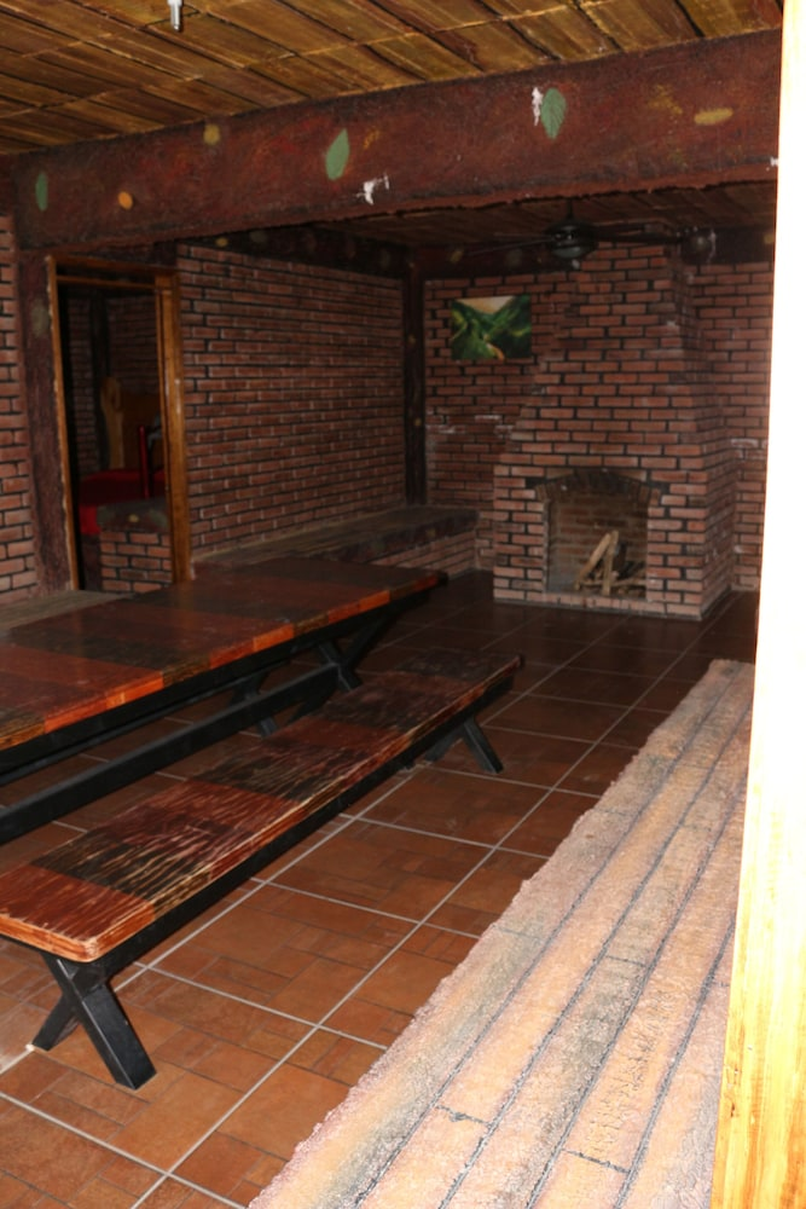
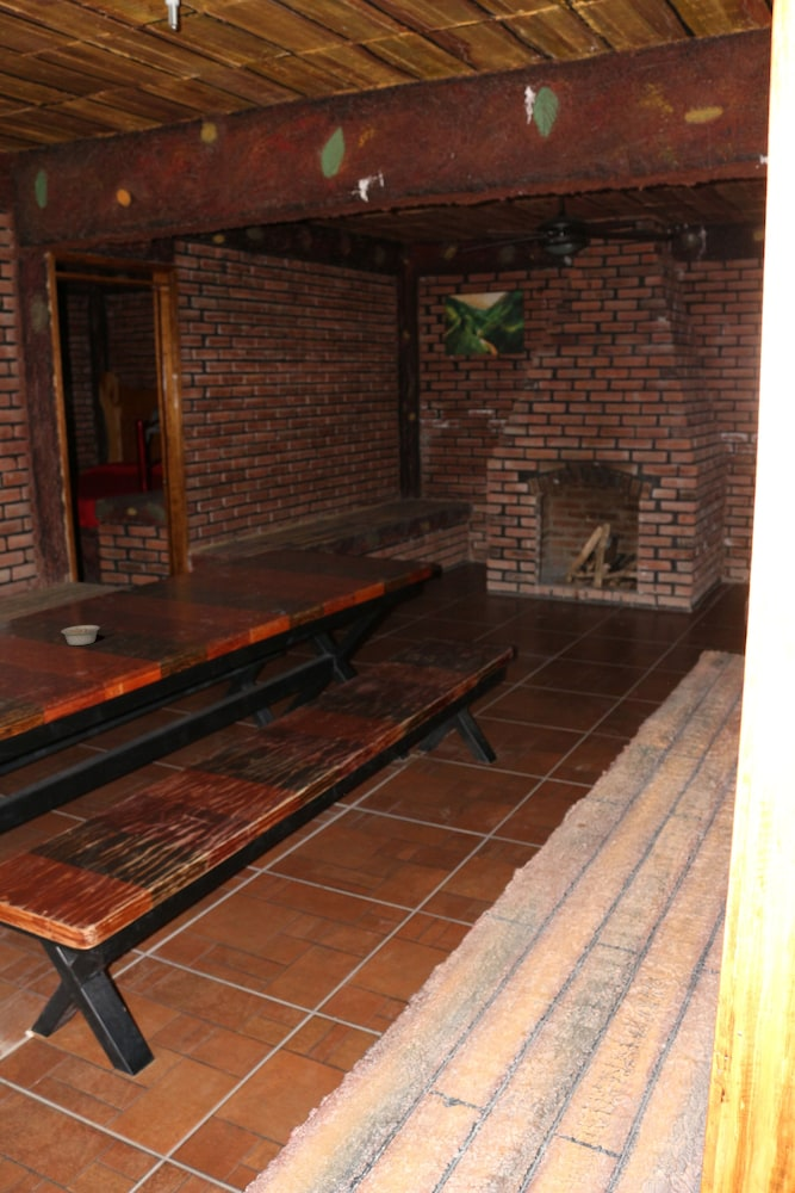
+ legume (81, 633)
